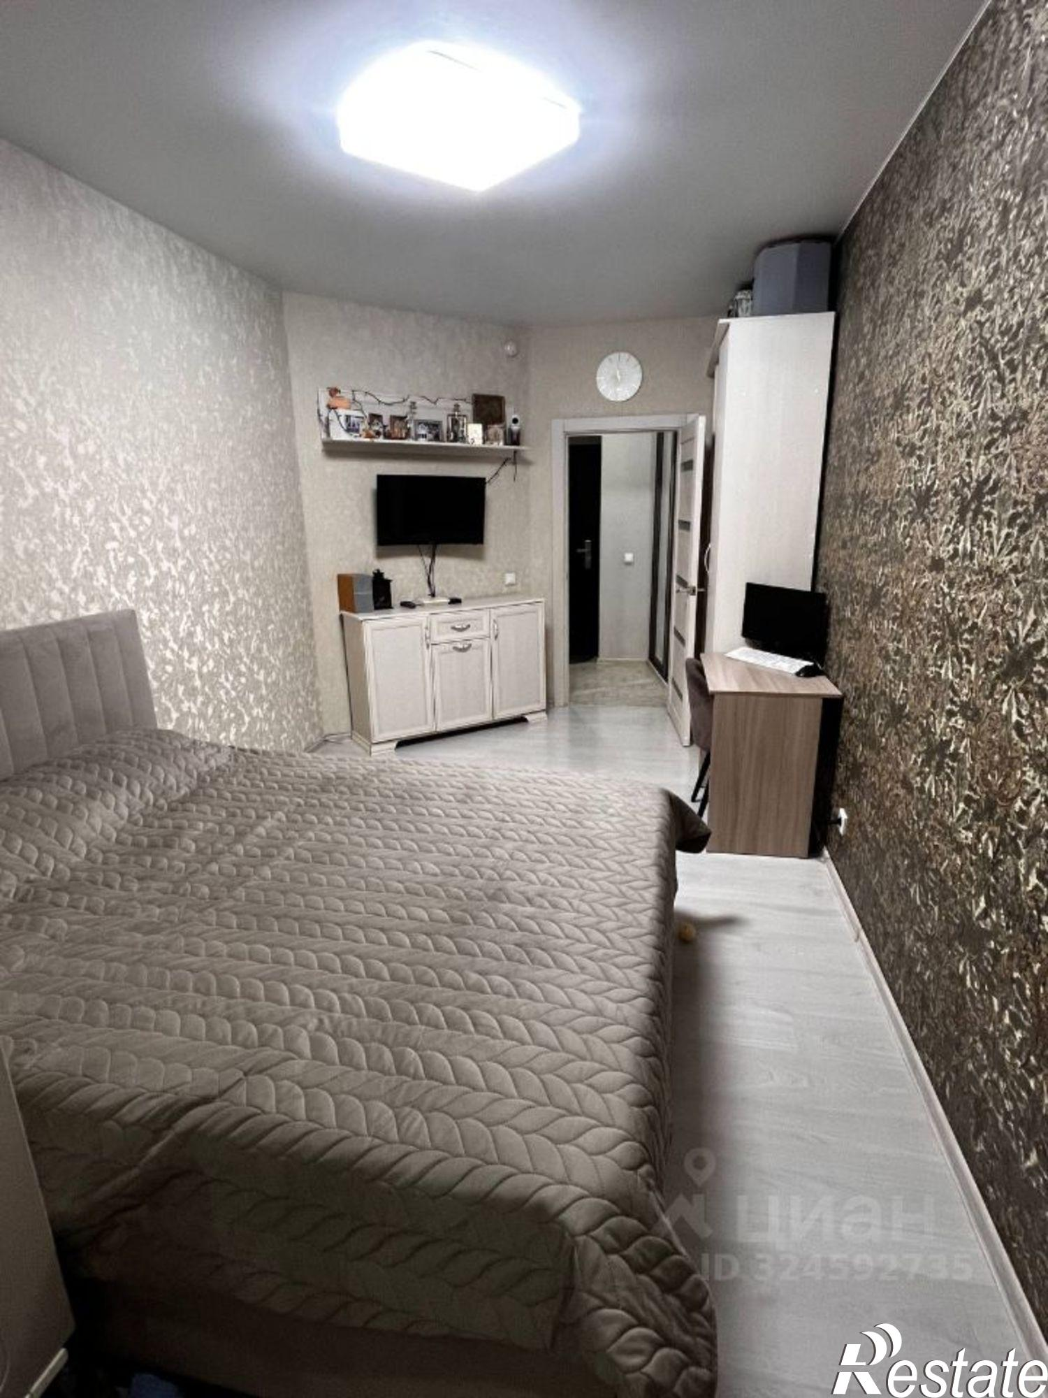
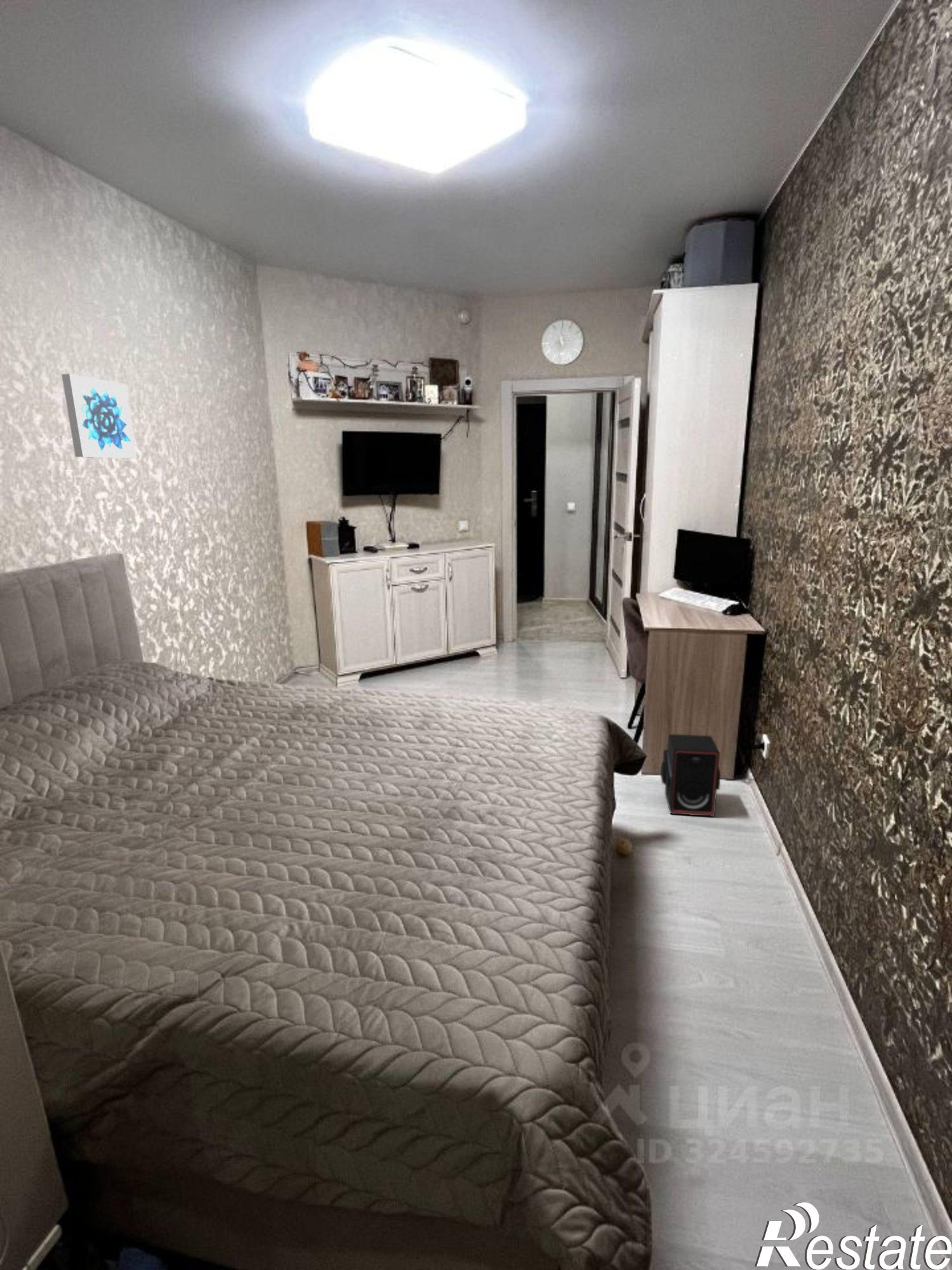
+ wall art (102, 419)
+ stereo (691, 773)
